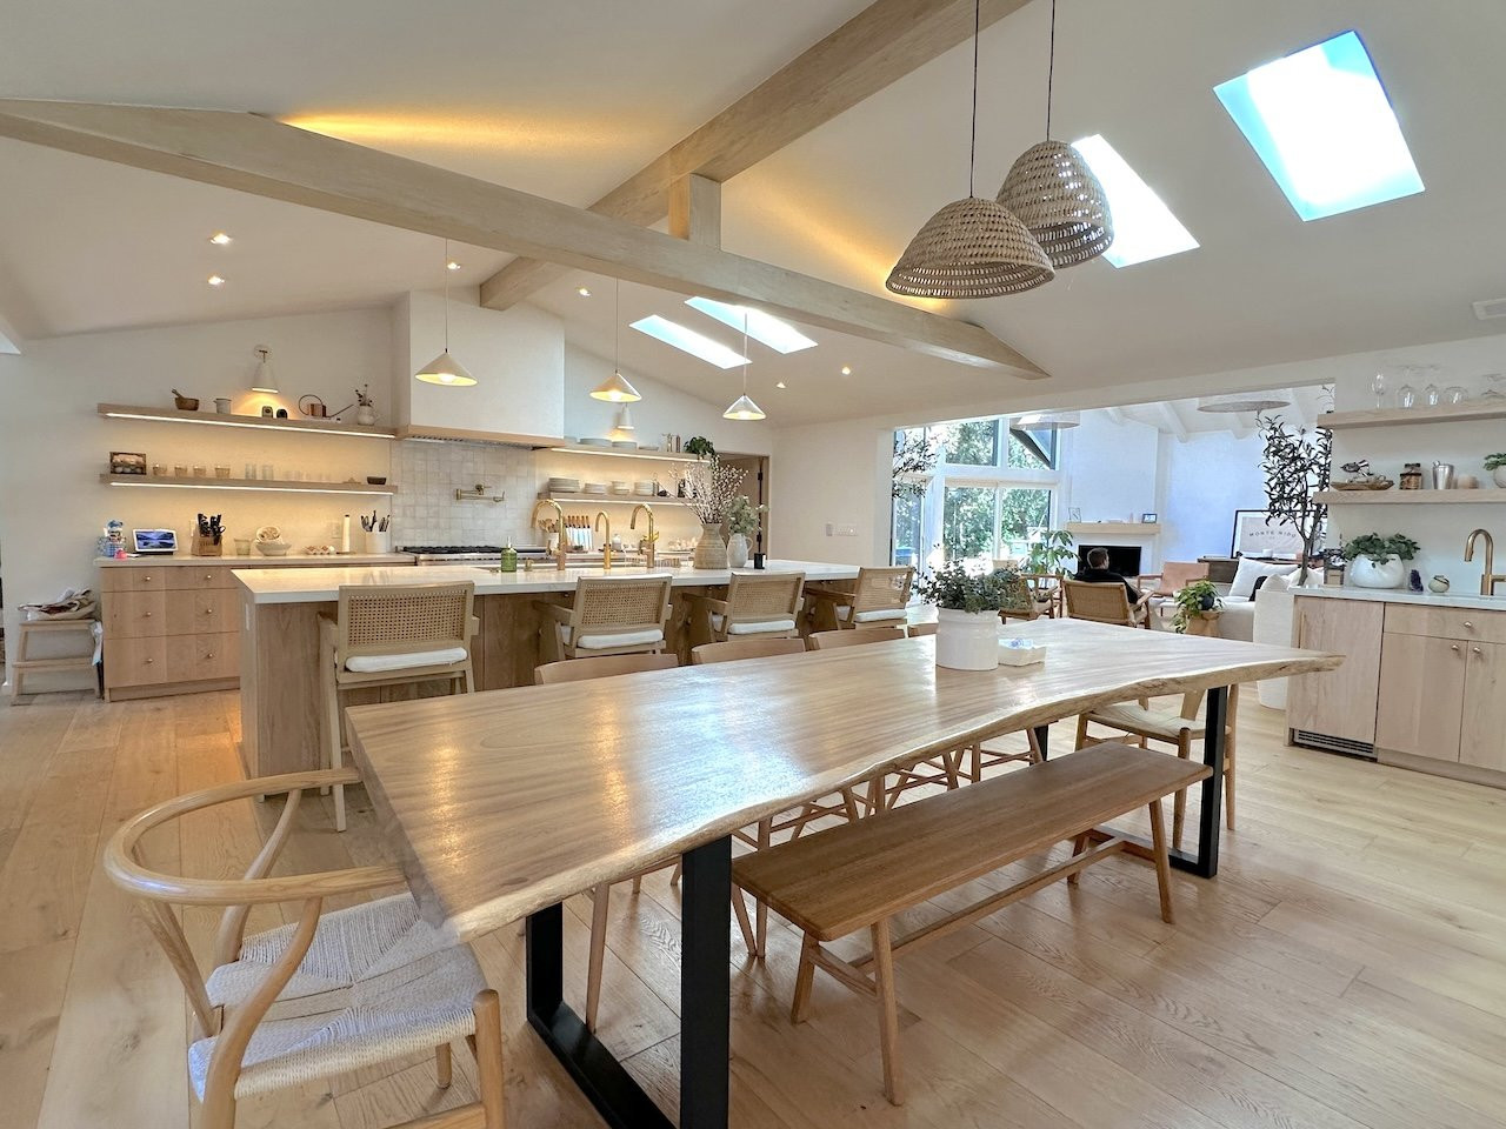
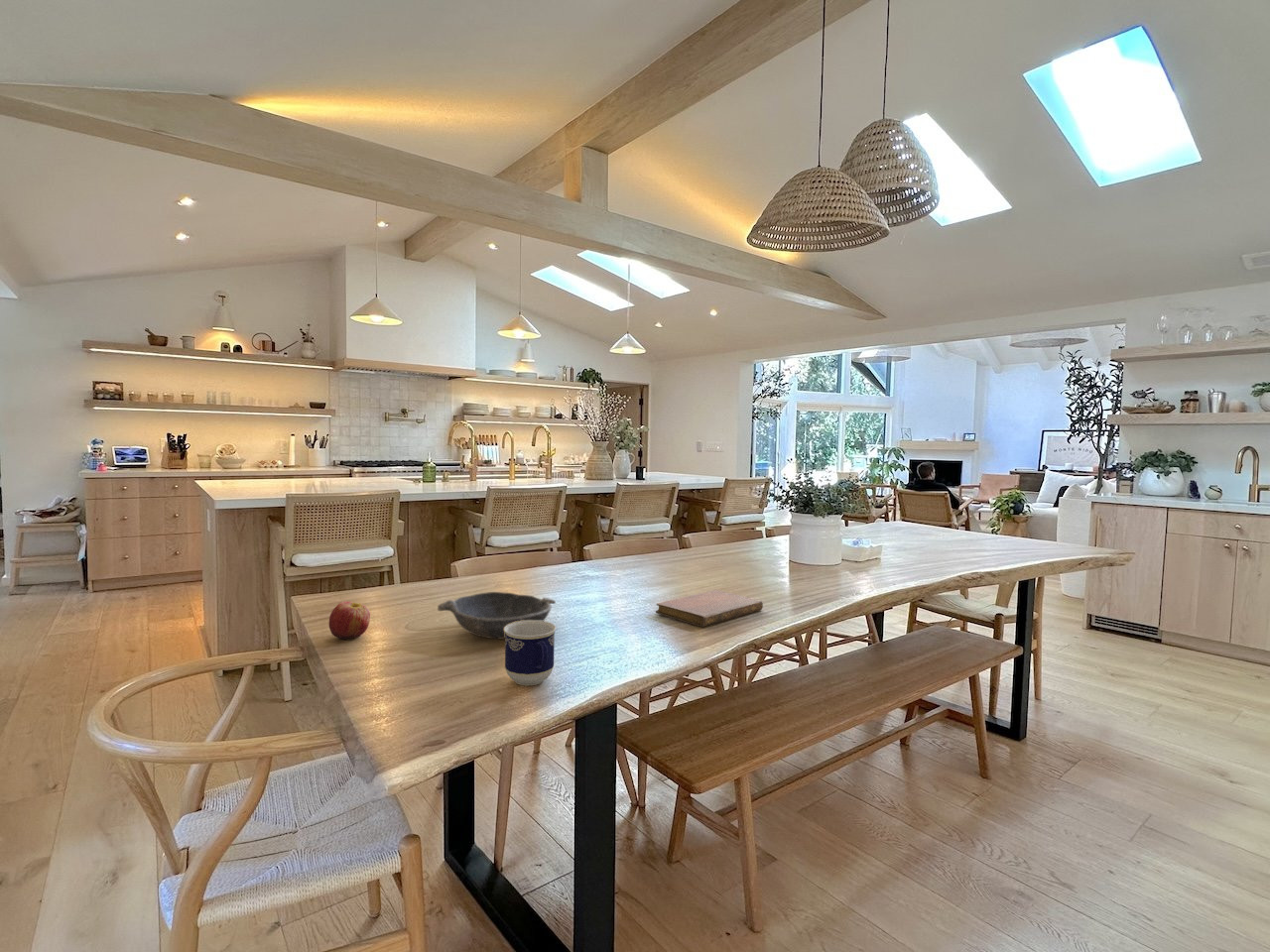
+ cup (532, 655)
+ notebook (709, 606)
+ bowl (498, 613)
+ apple (349, 619)
